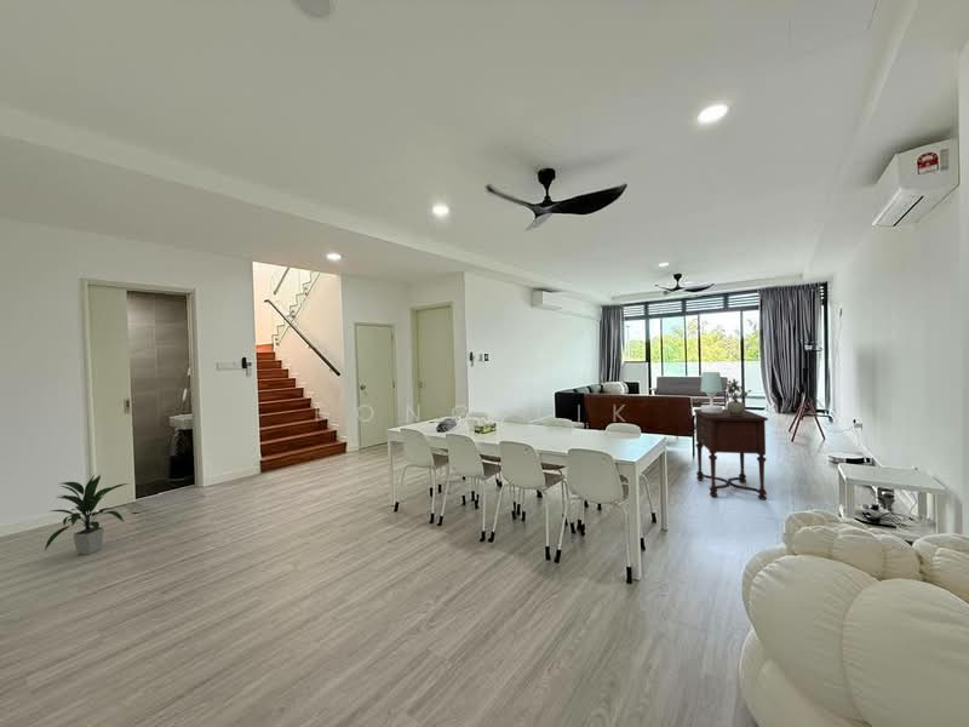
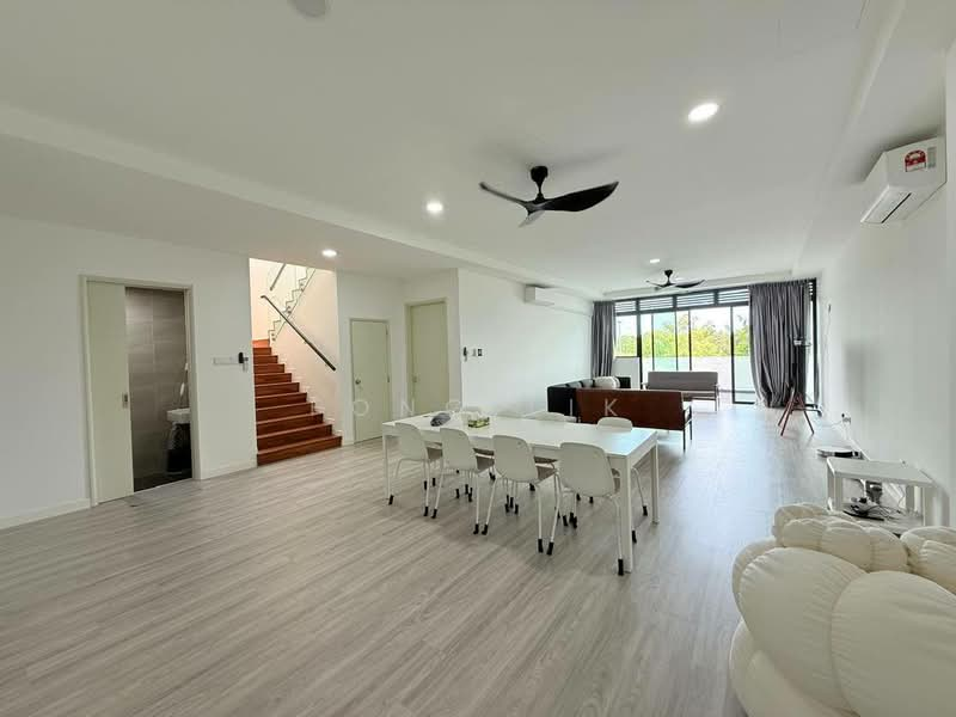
- indoor plant (84, 513)
- side table (727, 451)
- potted plant (738, 397)
- table lamp (711, 391)
